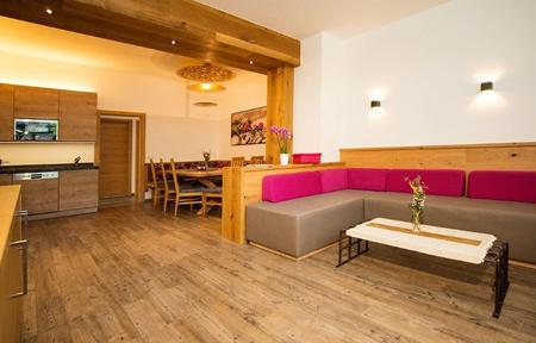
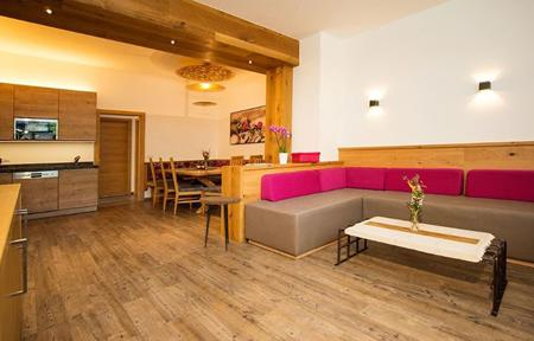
+ side table (224, 223)
